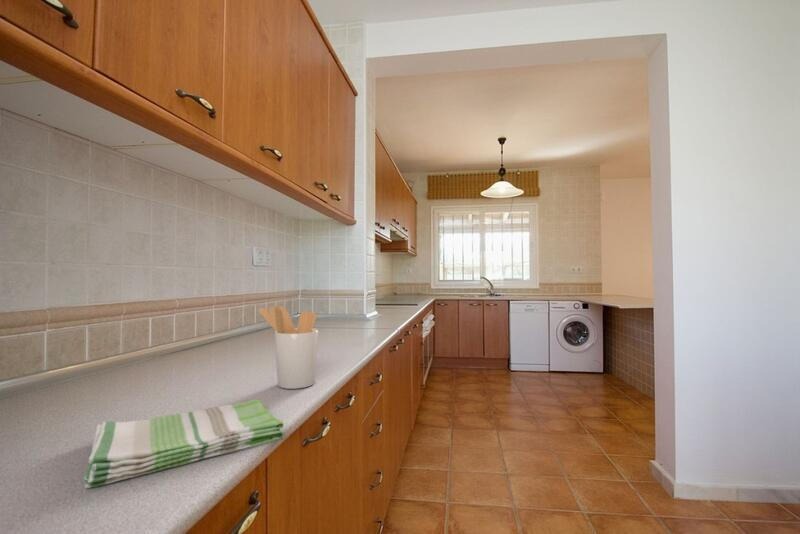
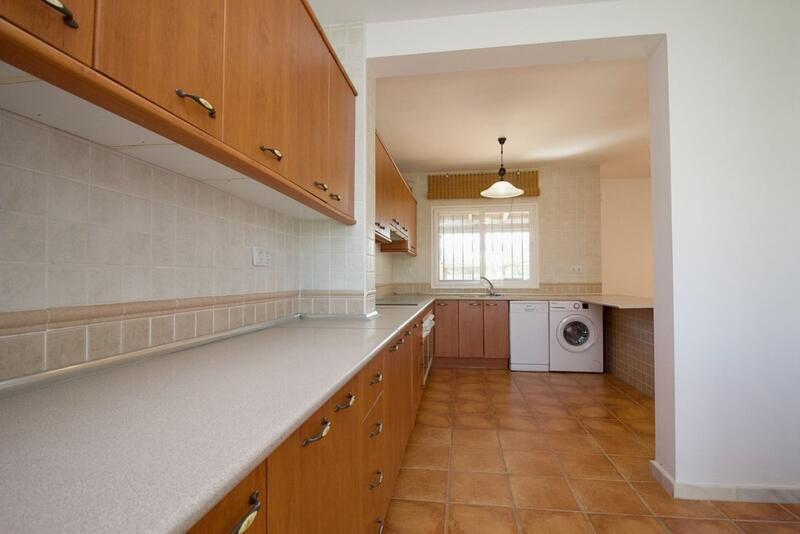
- utensil holder (288, 343)
- dish towel (190, 427)
